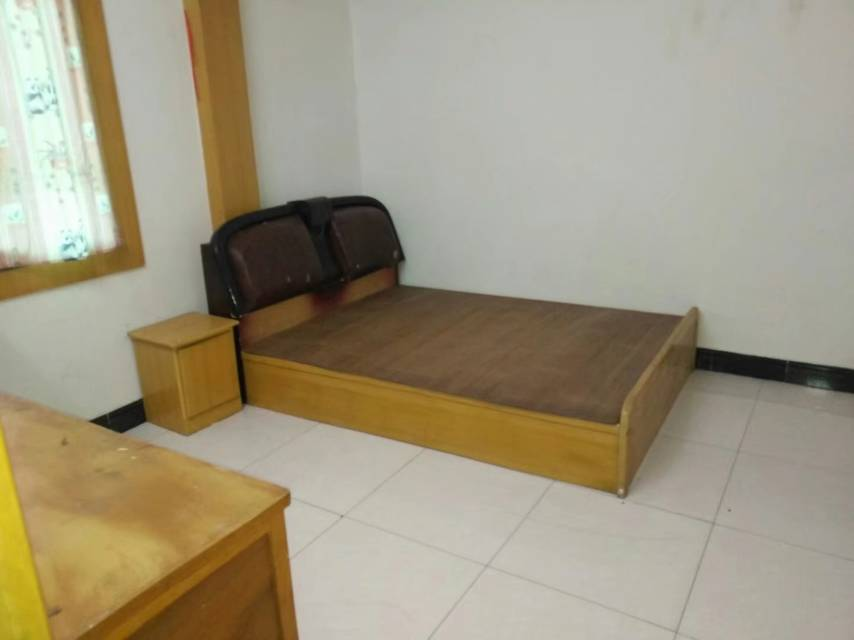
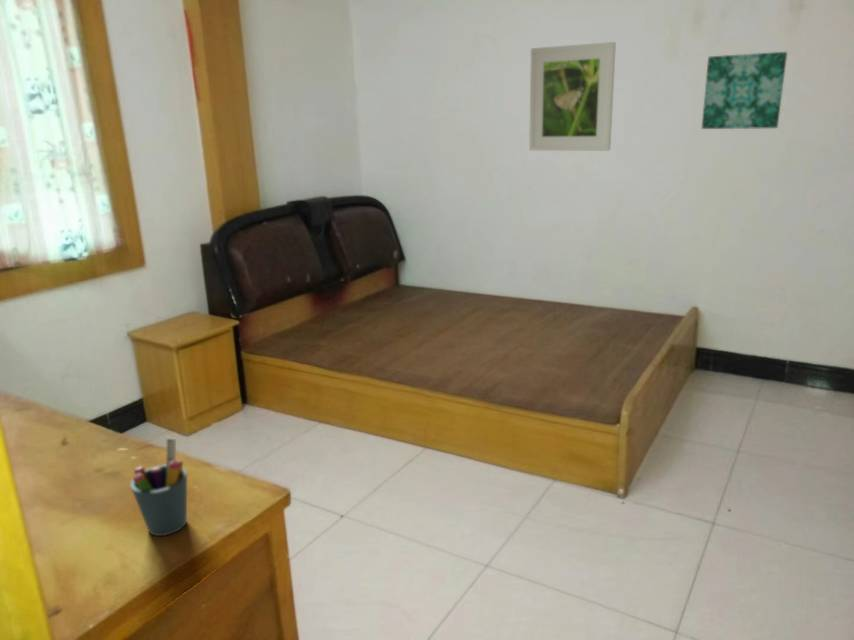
+ wall art (742, 92)
+ pen holder (161, 489)
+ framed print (570, 99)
